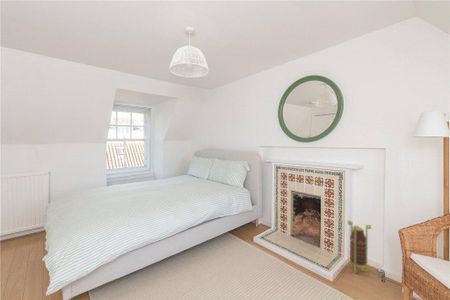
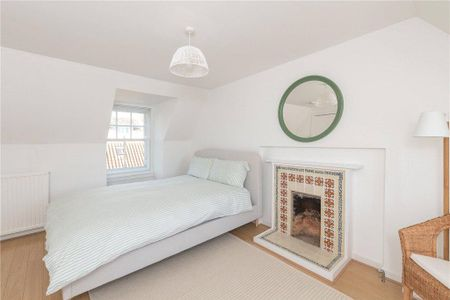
- lantern (356, 247)
